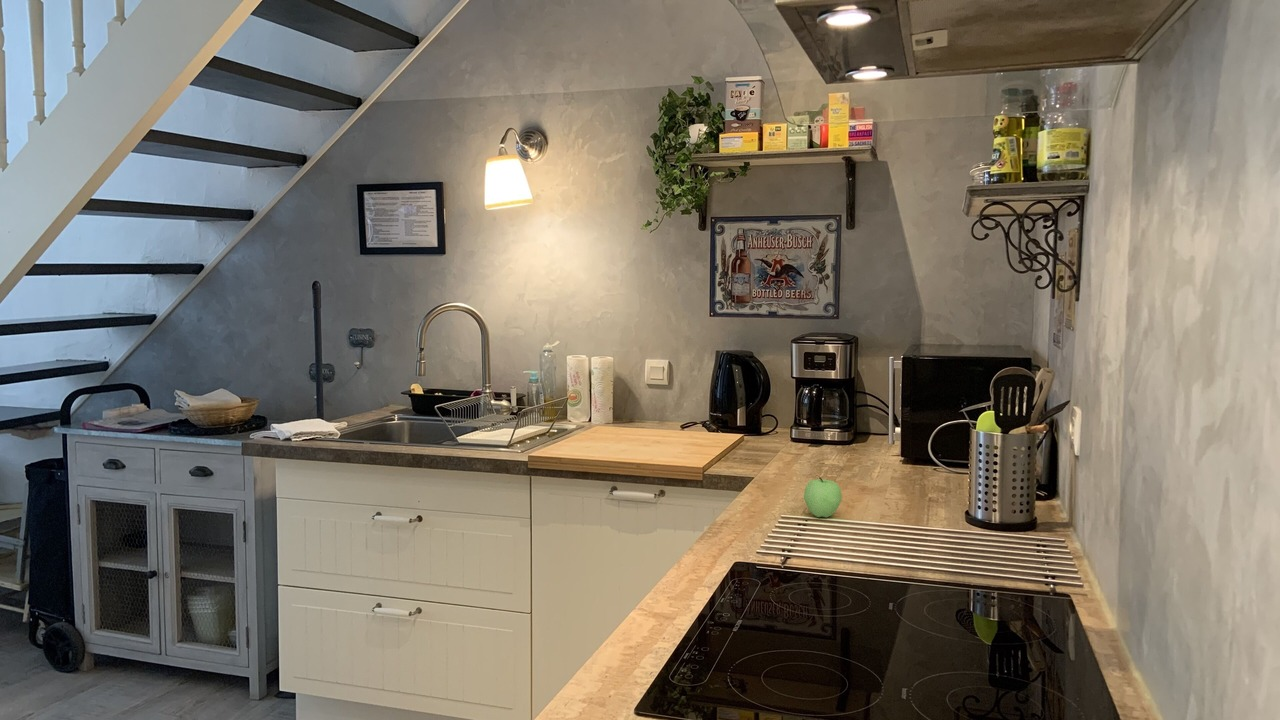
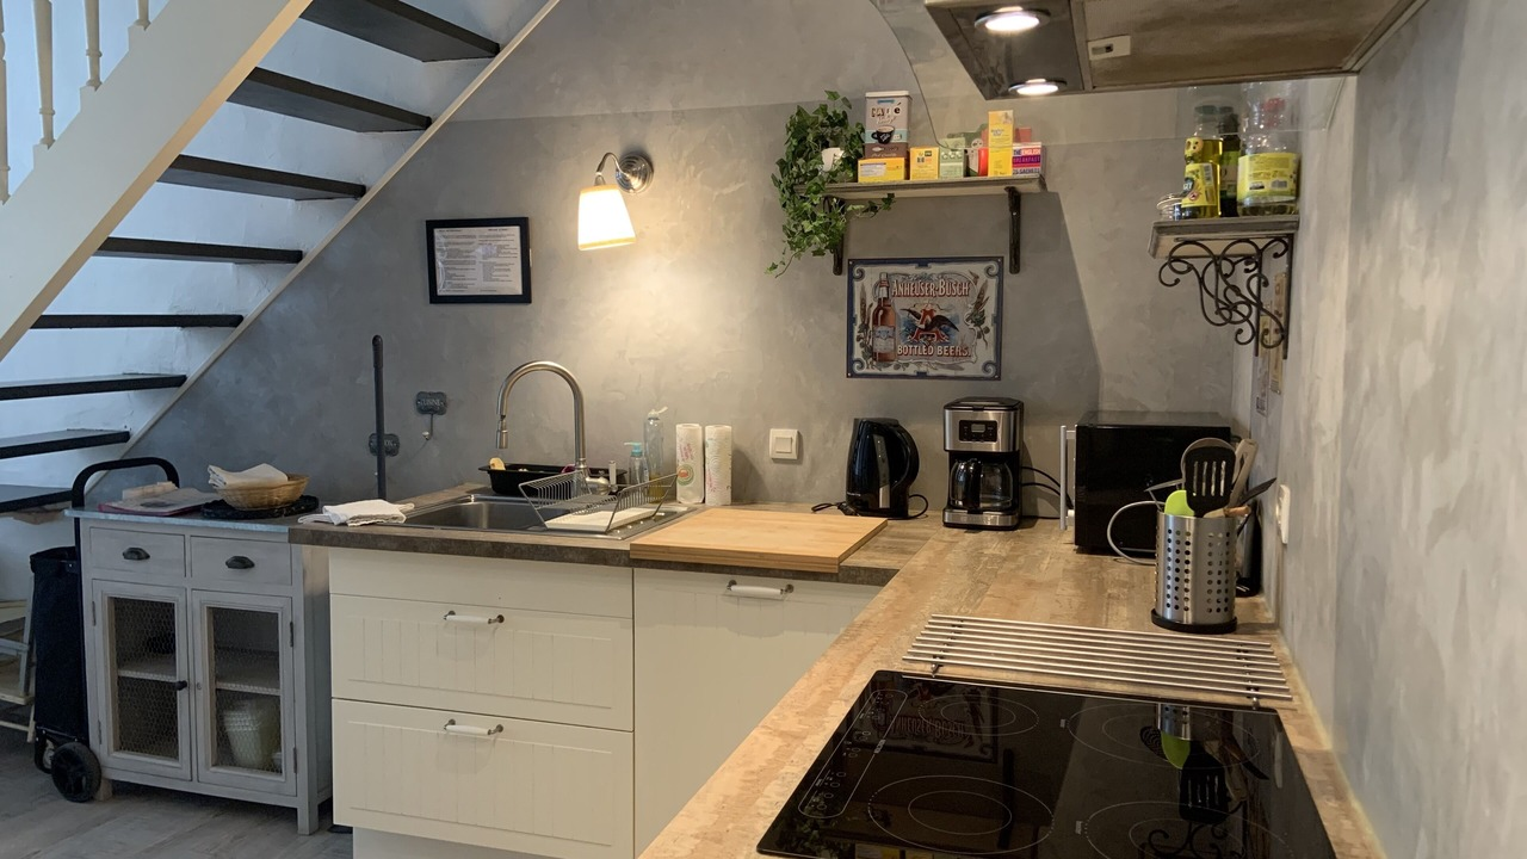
- apple (822, 496)
